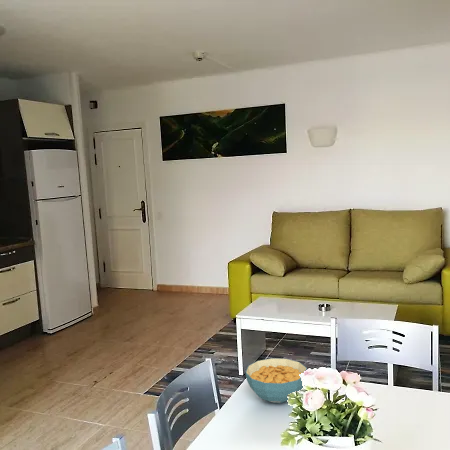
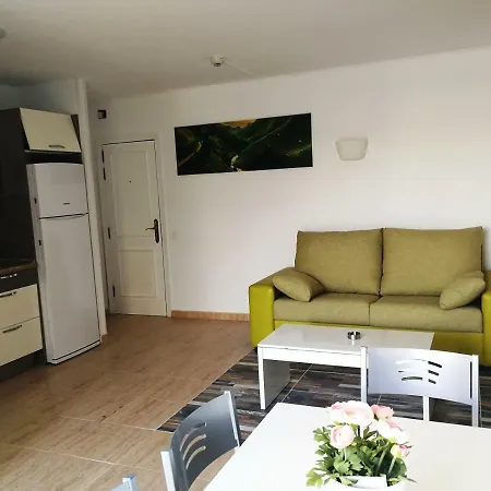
- cereal bowl (276, 384)
